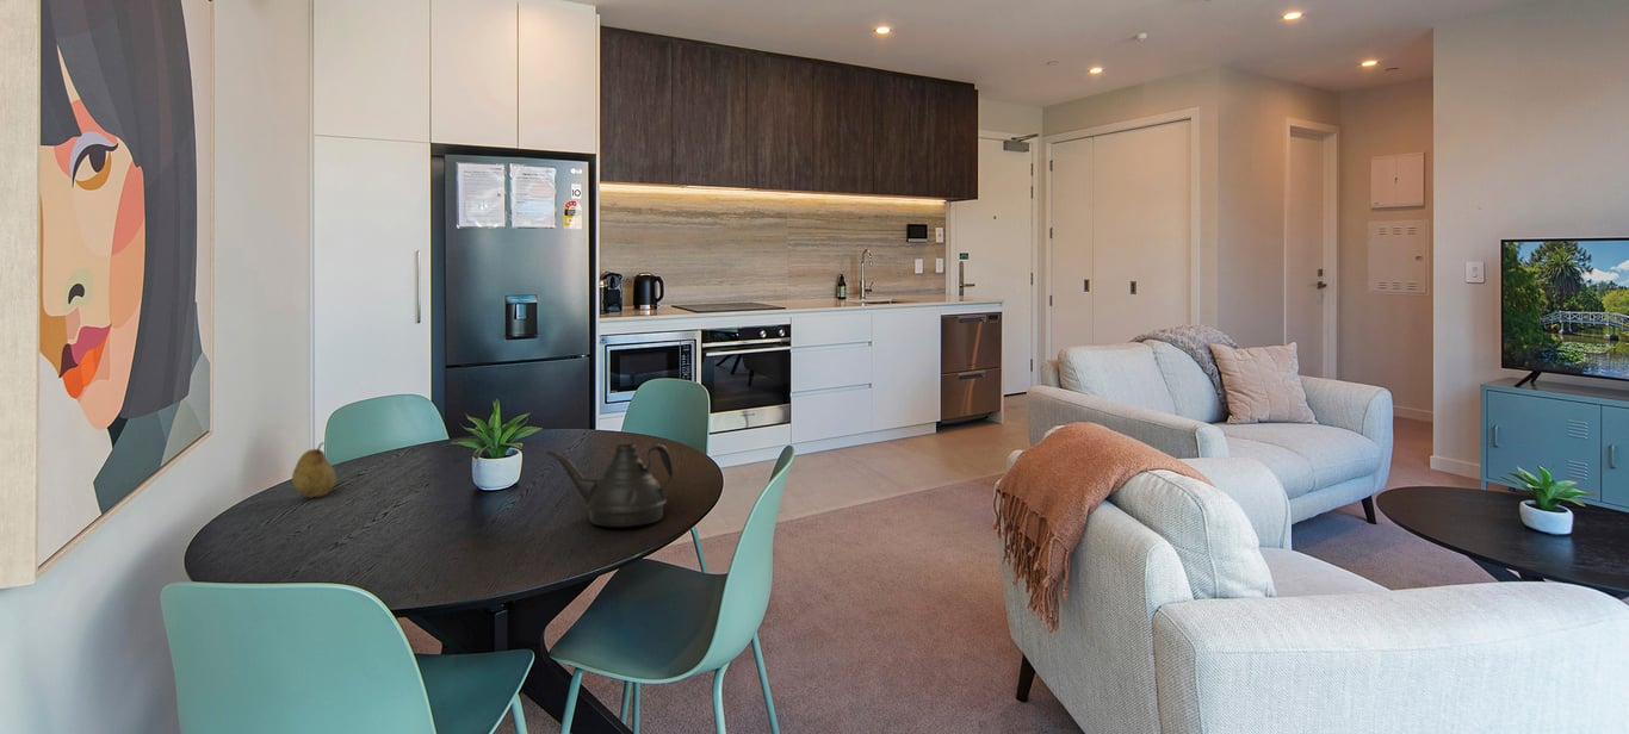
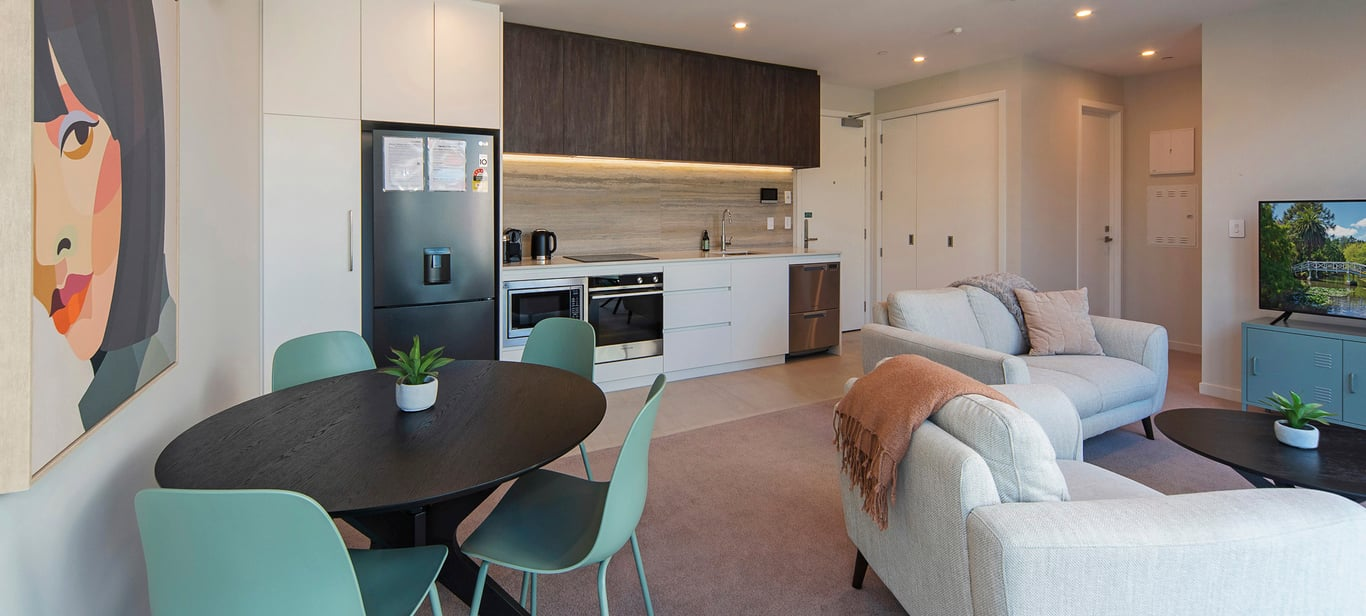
- fruit (314, 468)
- teapot (611, 481)
